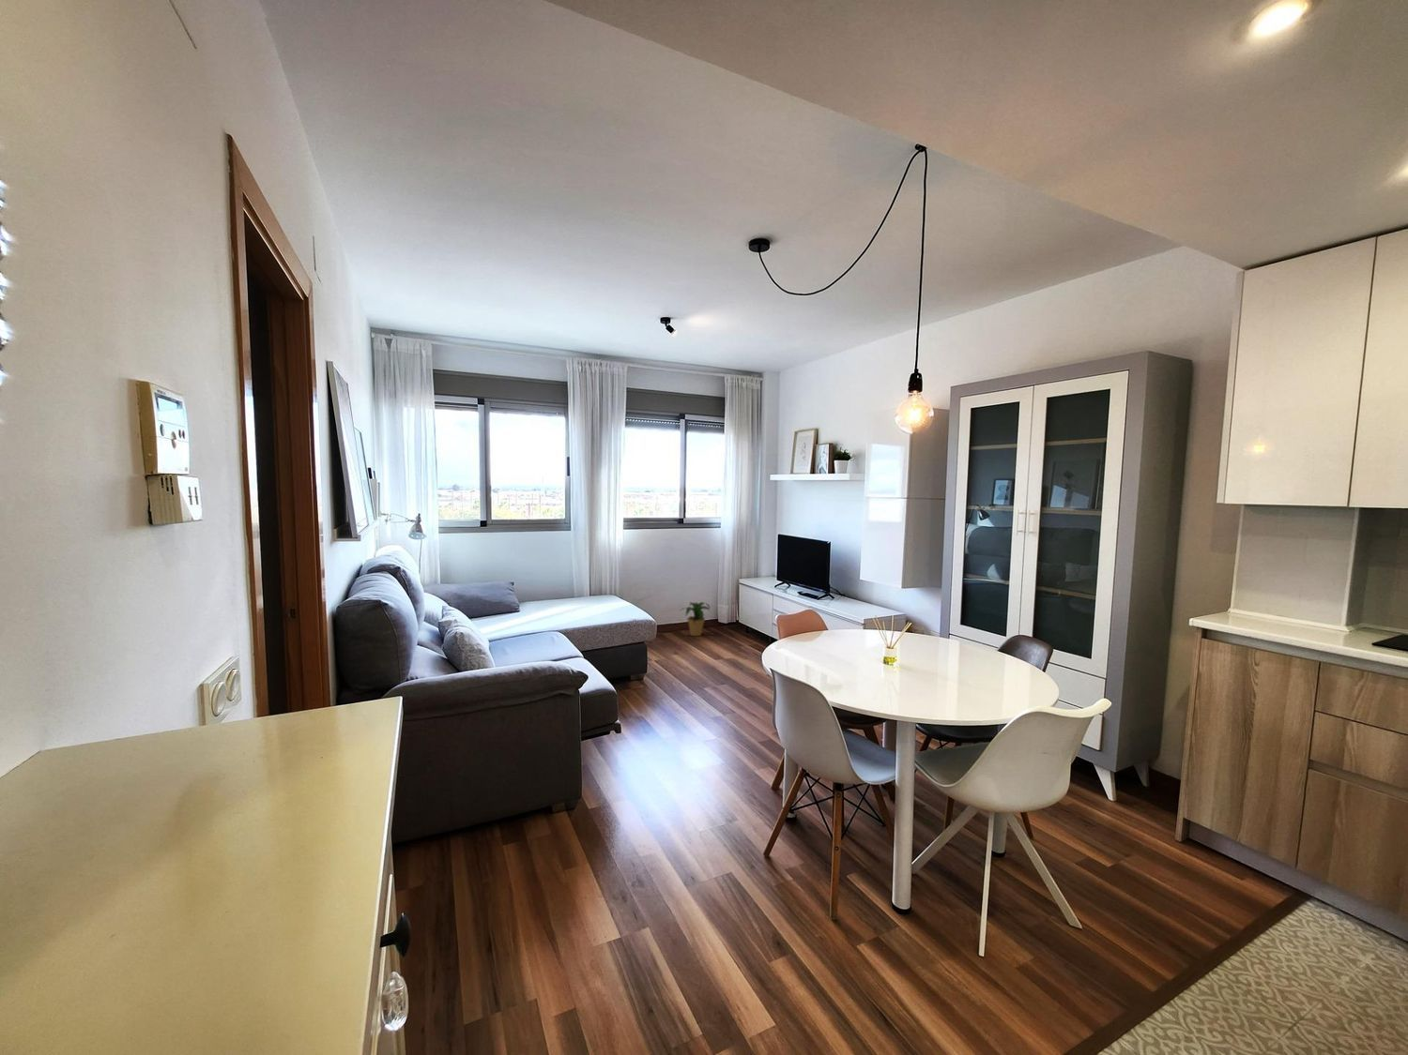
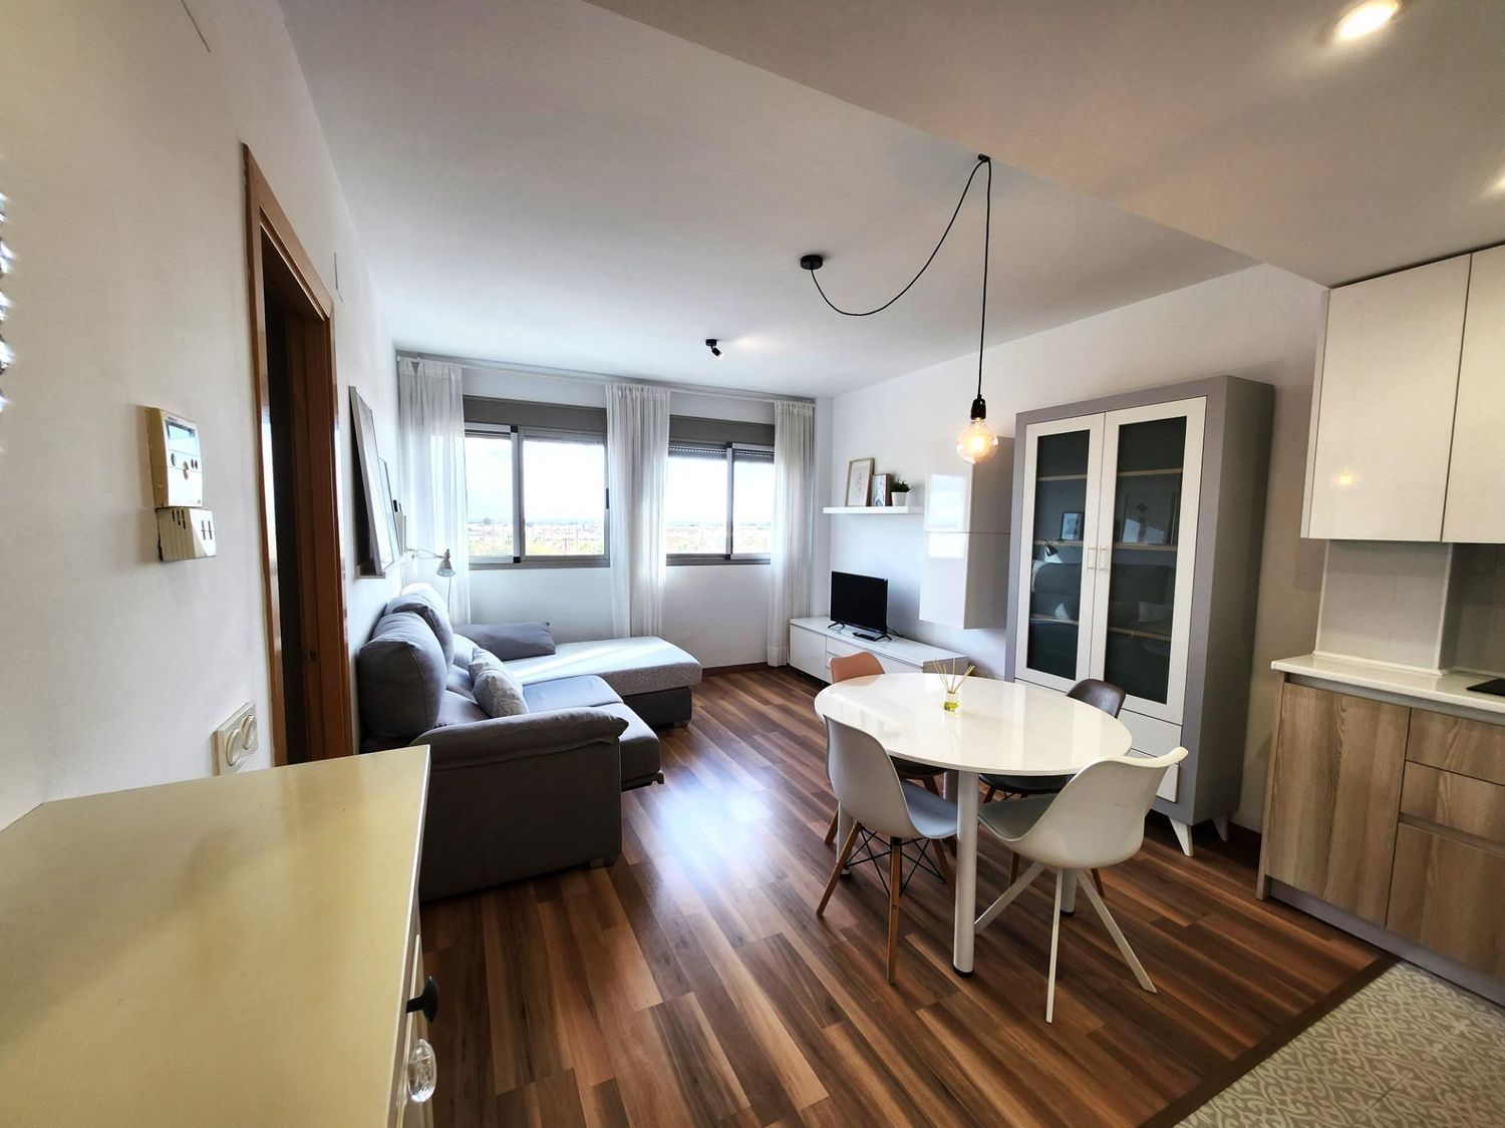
- potted plant (695, 619)
